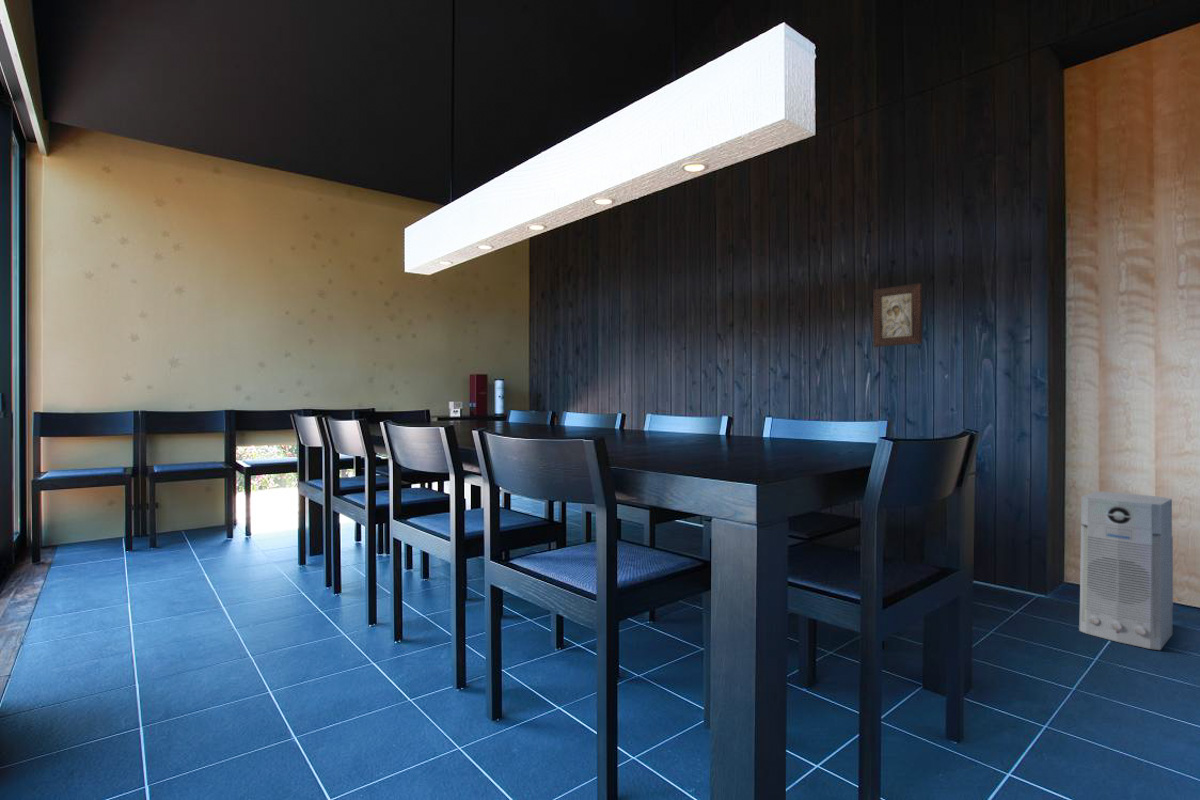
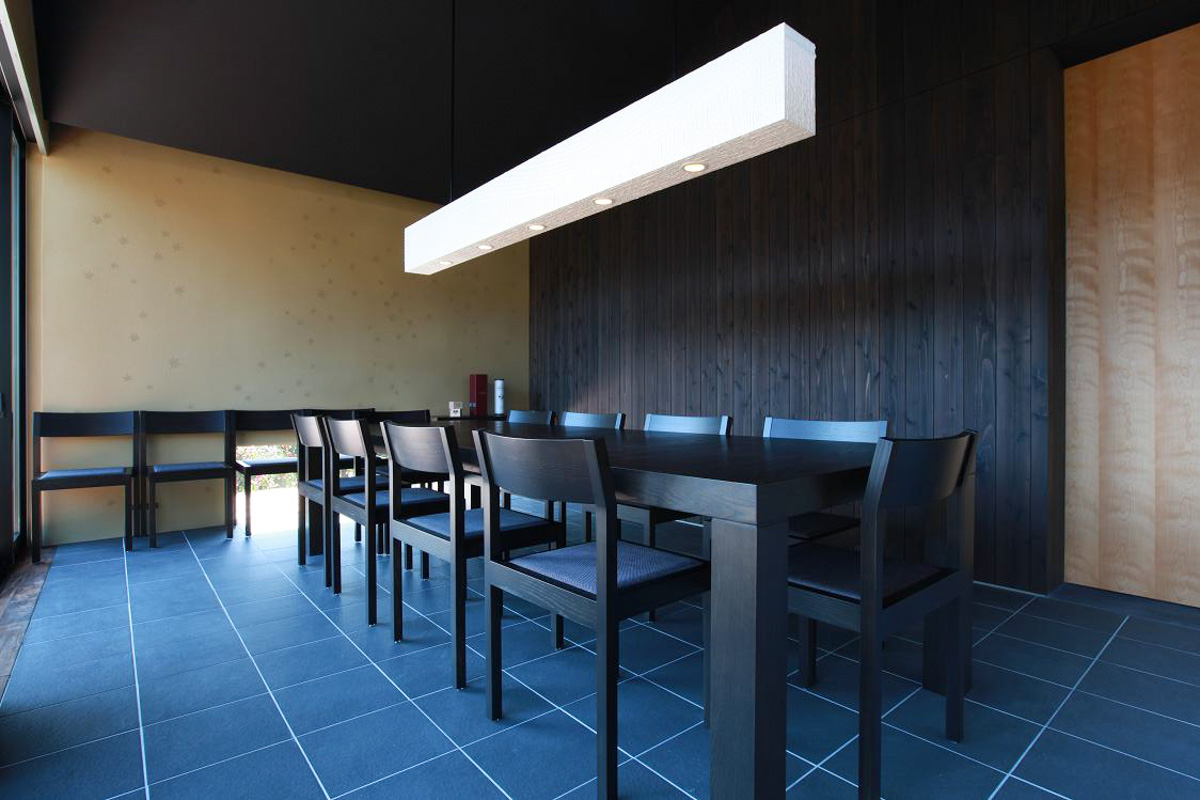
- air purifier (1126, 564)
- religious icon (896, 315)
